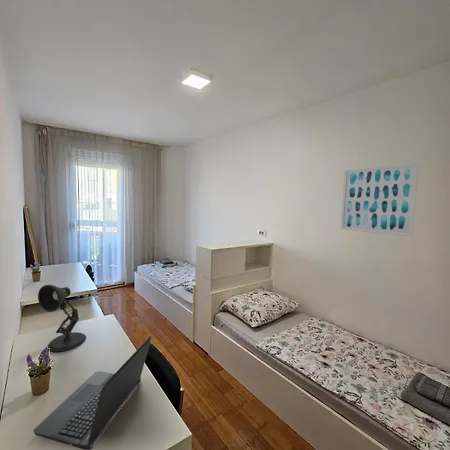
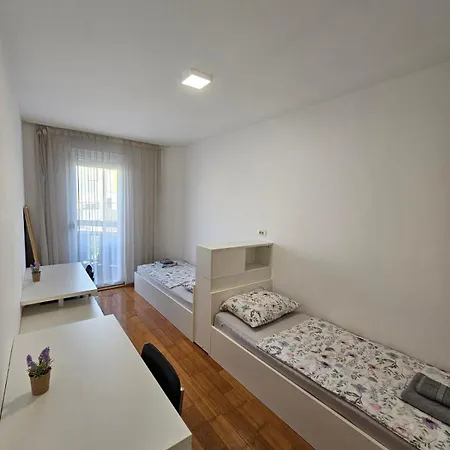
- desk lamp (65, 311)
- wall art (375, 200)
- laptop computer (99, 379)
